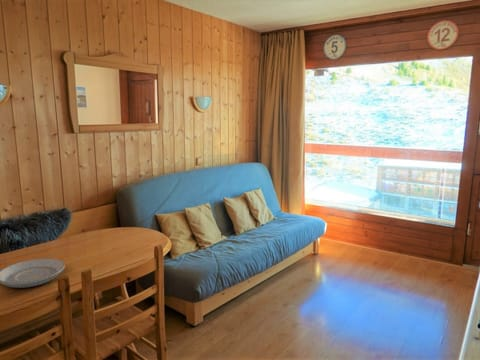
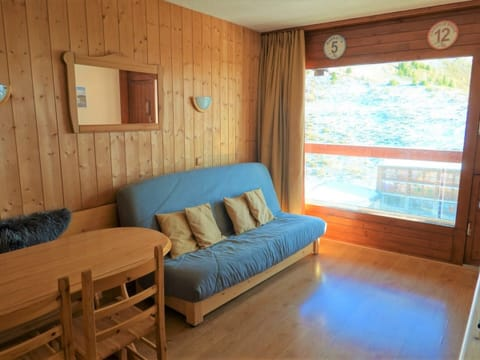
- plate (31, 274)
